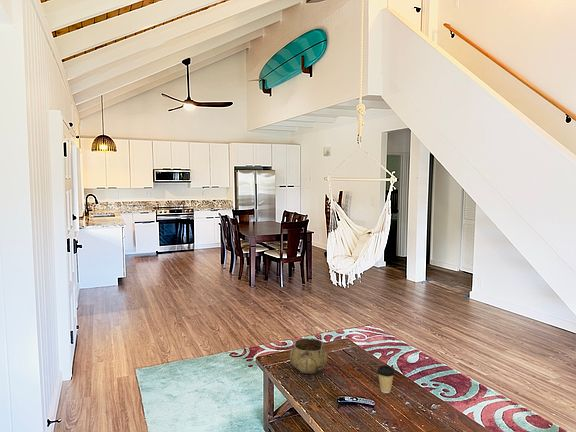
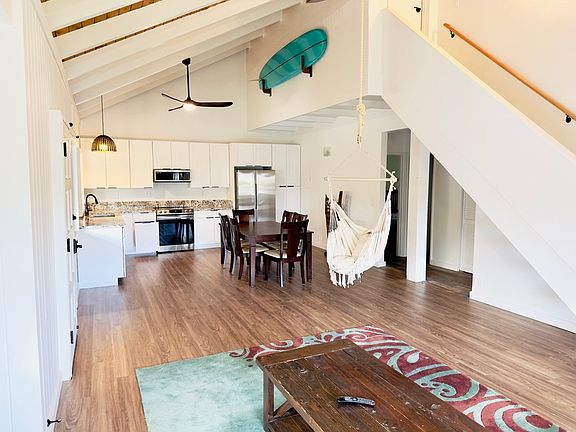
- decorative bowl (308, 356)
- coffee cup (385, 379)
